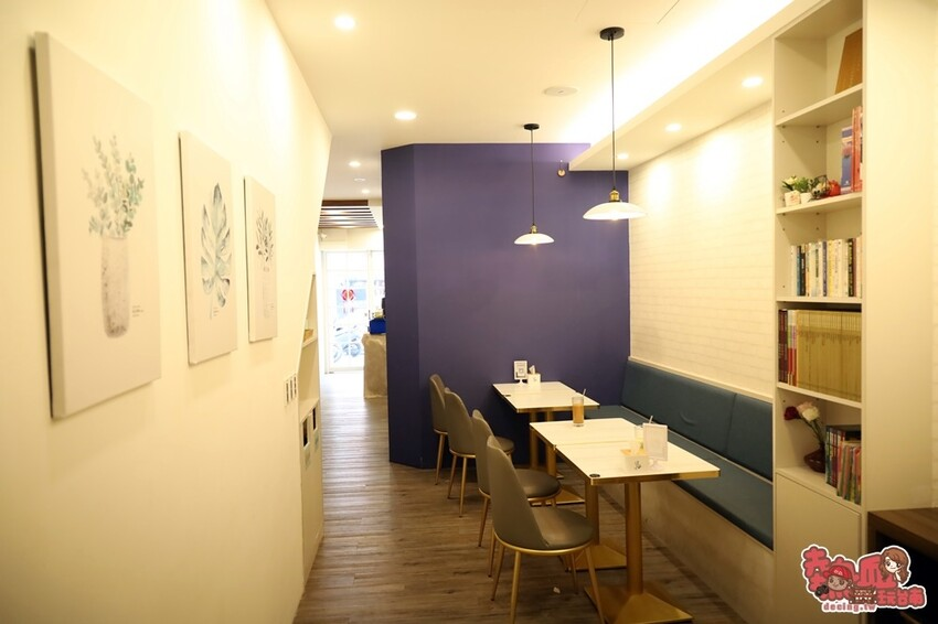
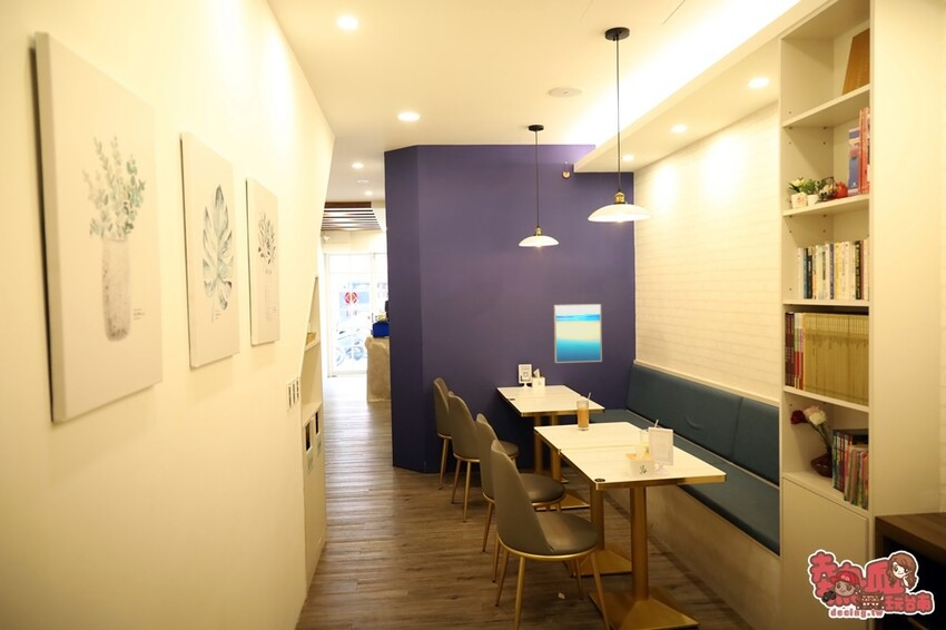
+ wall art (578, 333)
